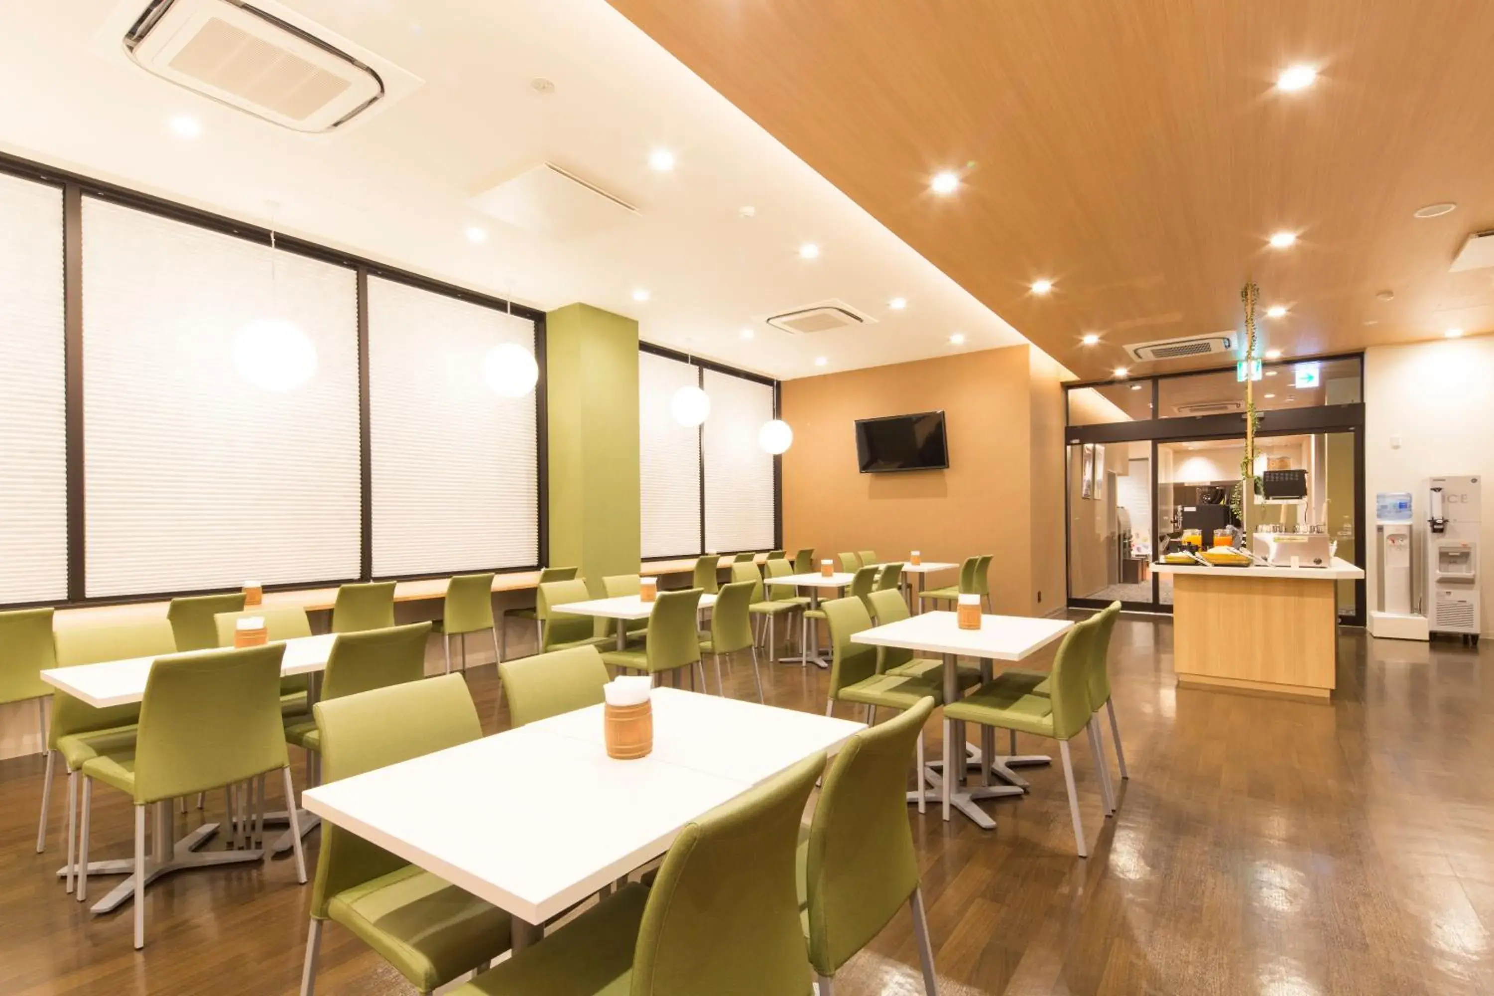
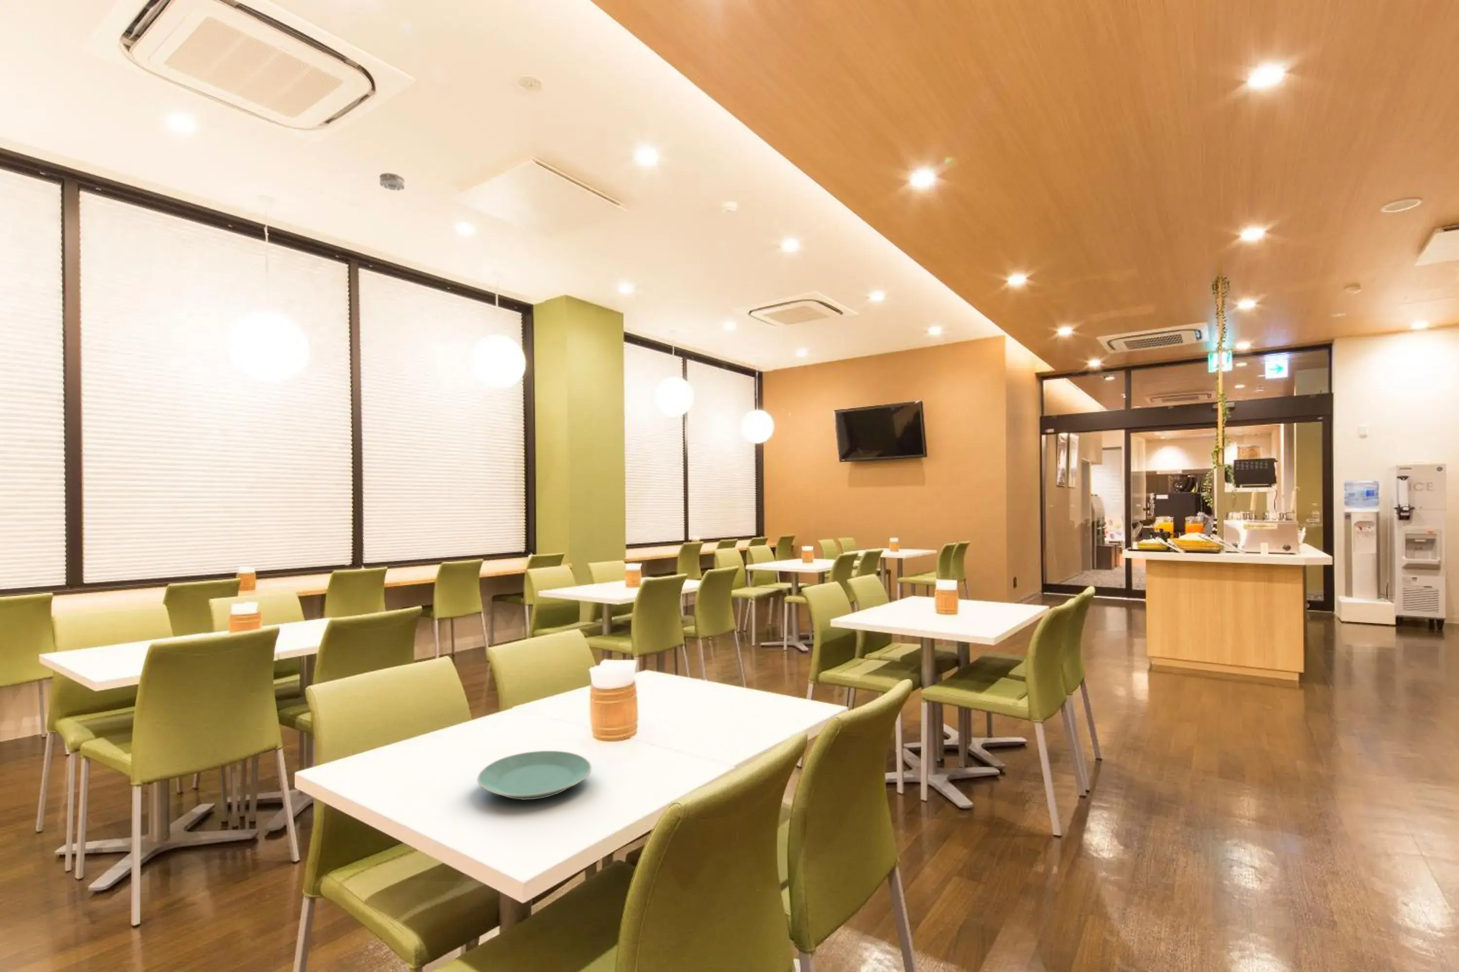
+ plate (535, 777)
+ smoke detector (392, 181)
